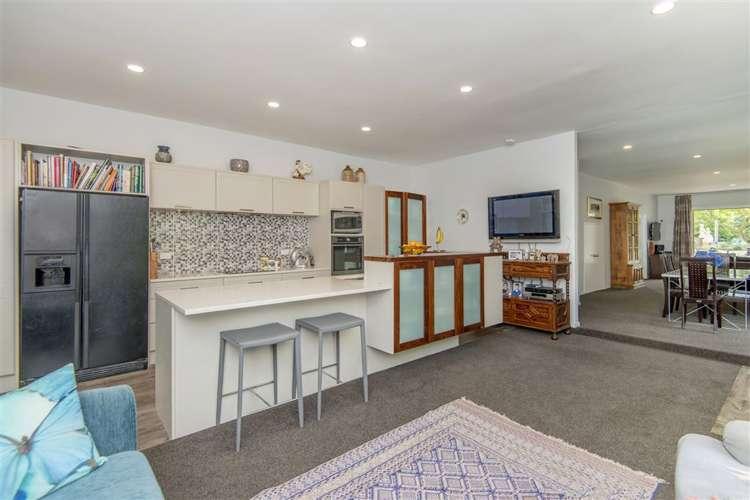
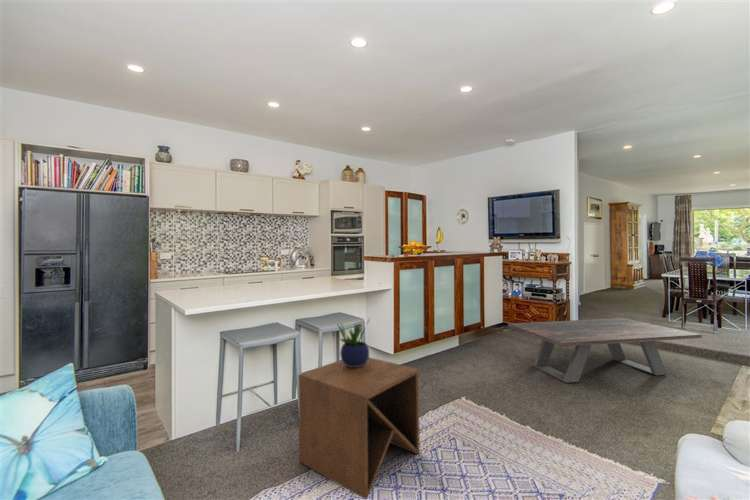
+ potted plant (351, 341)
+ coffee table (595, 344)
+ side table (360, 414)
